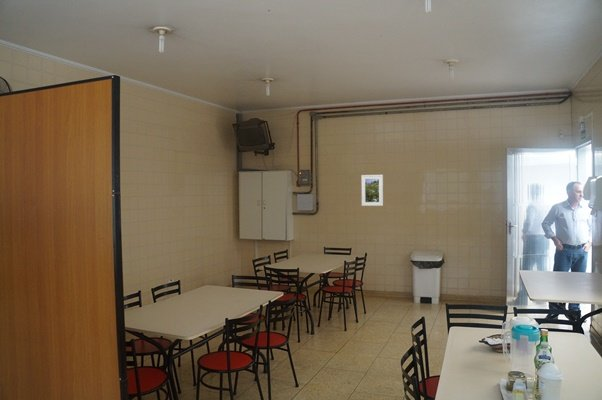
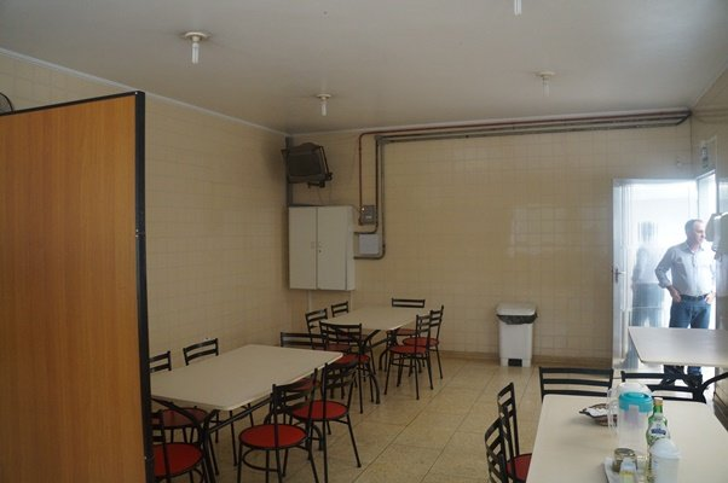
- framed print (372, 190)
